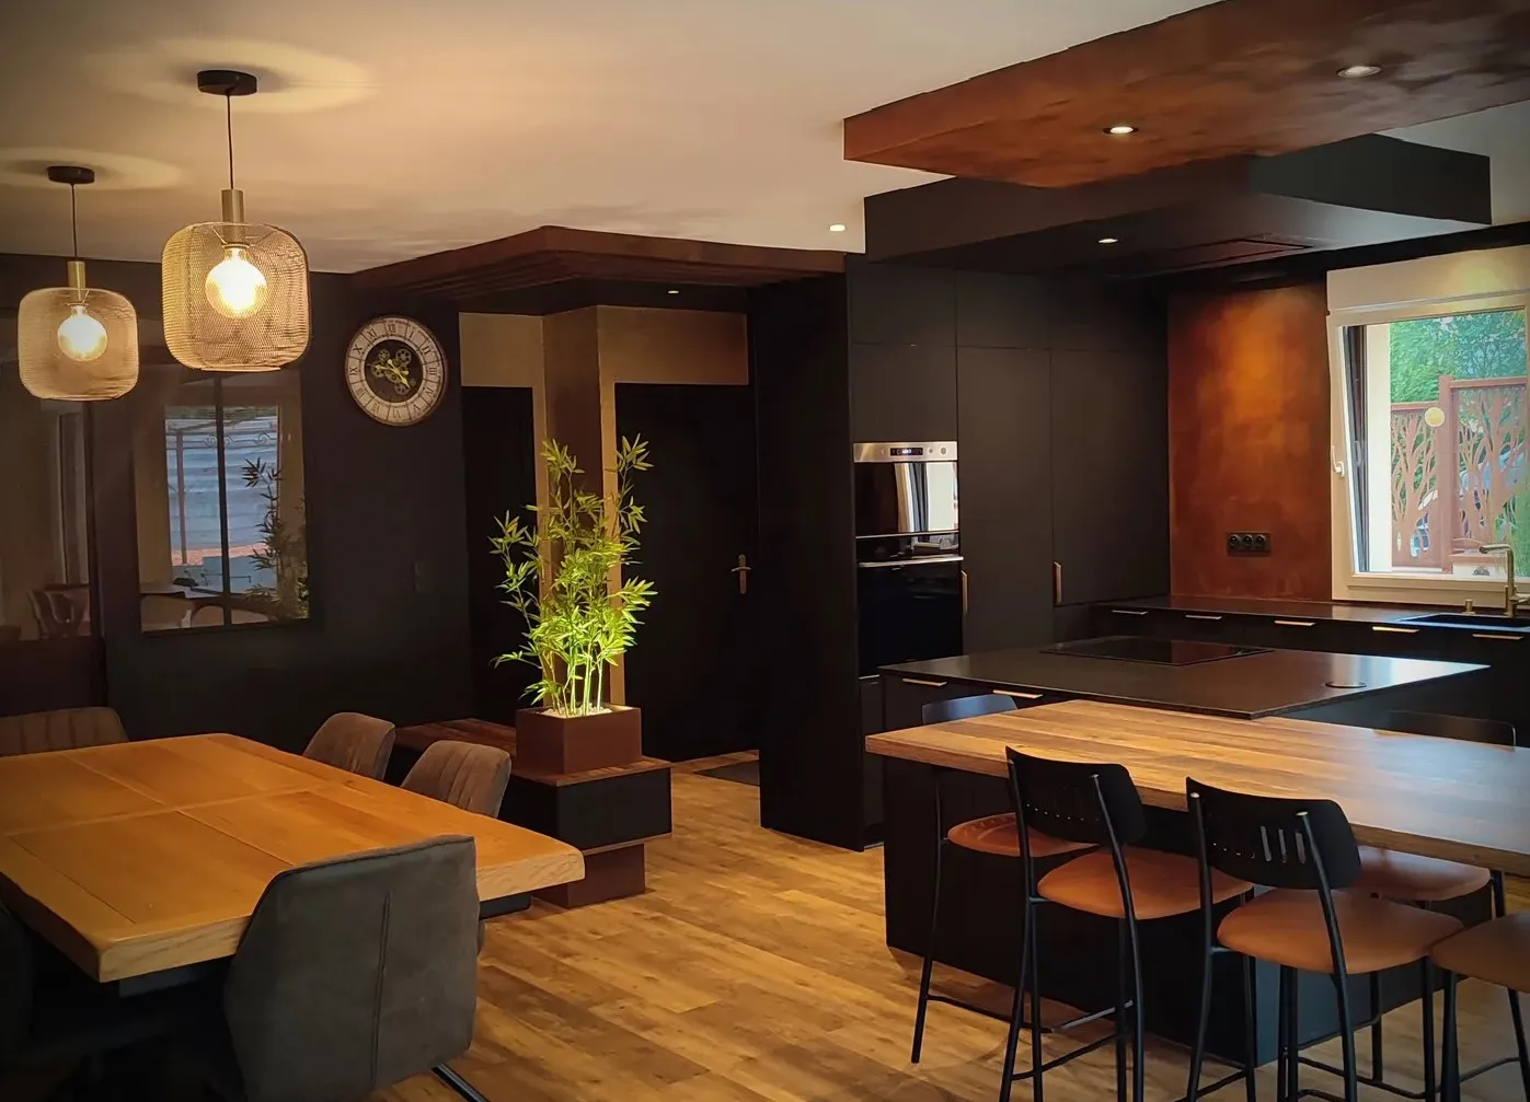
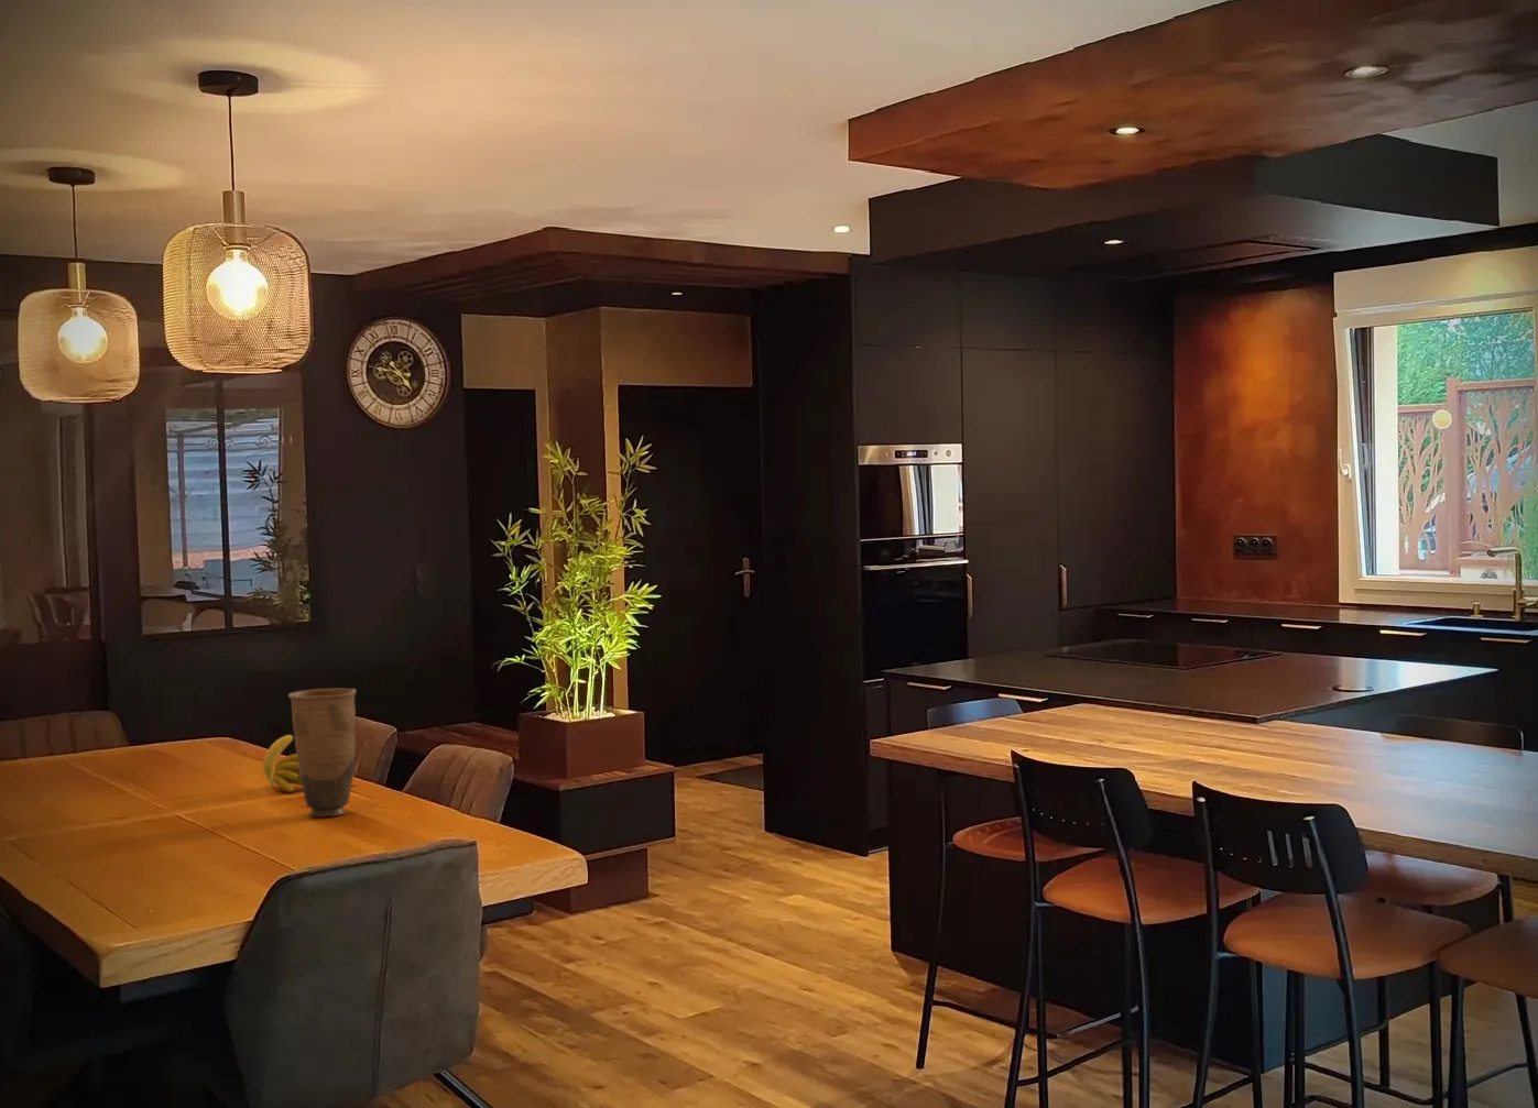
+ vase (325, 752)
+ banana (293, 762)
